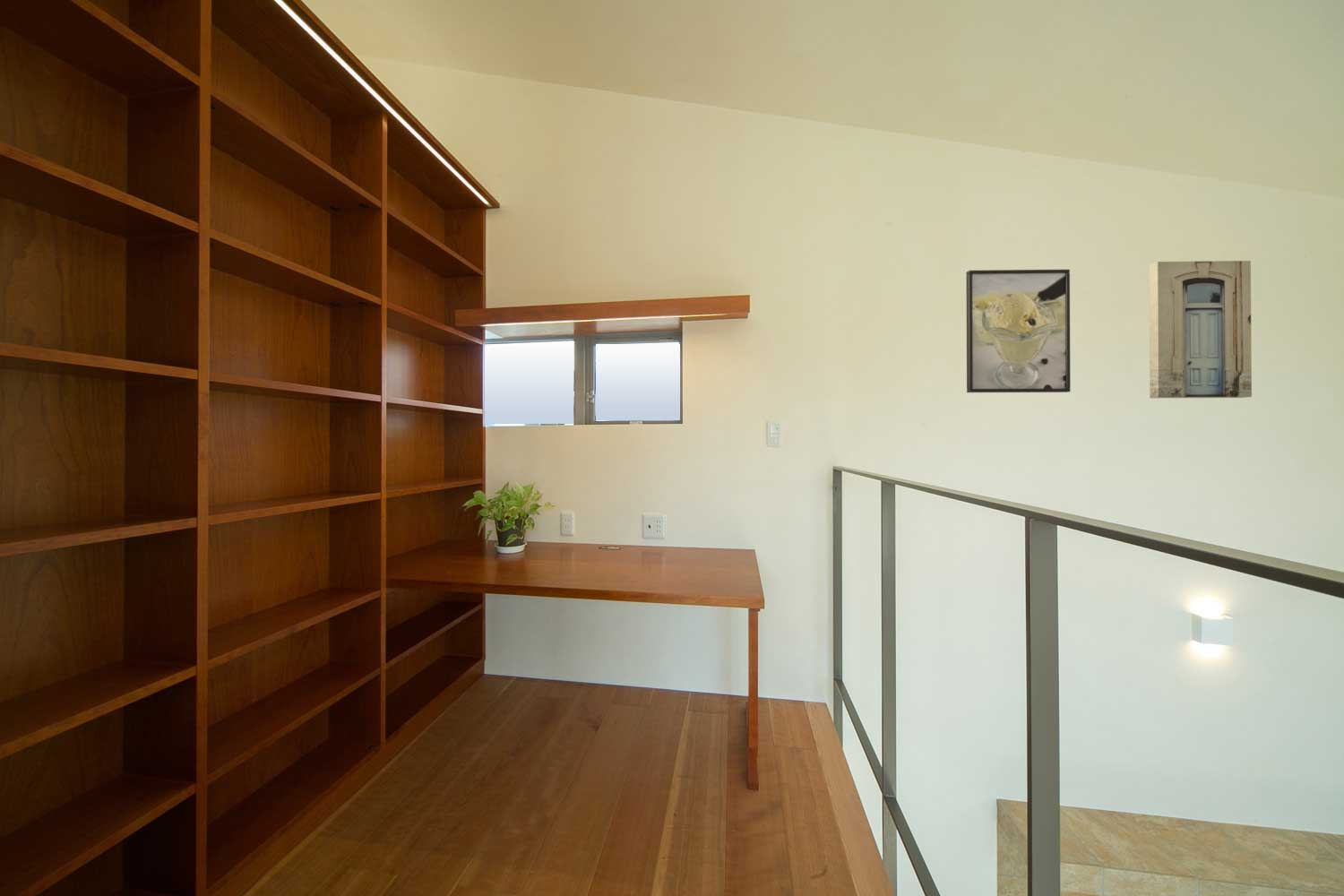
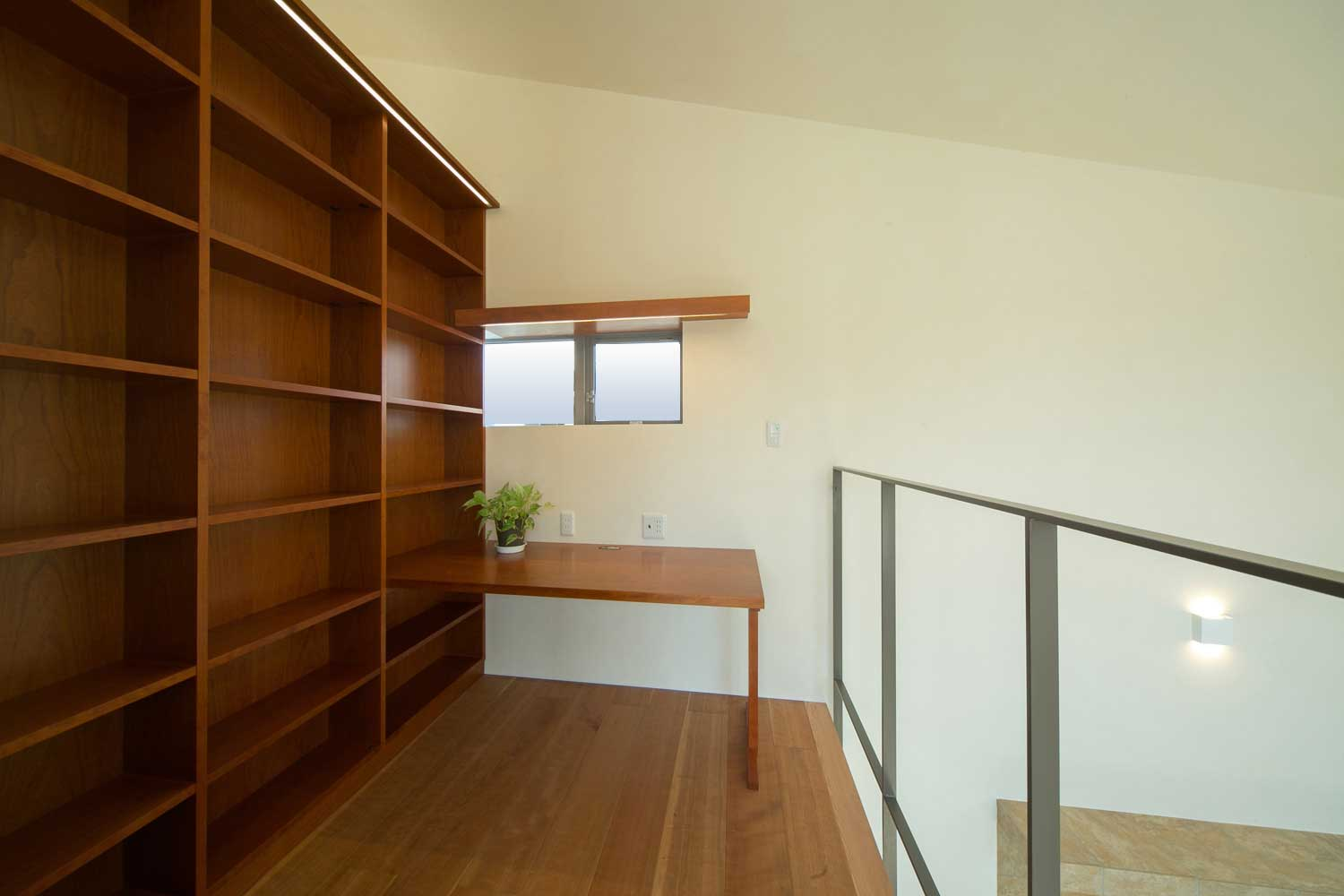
- wall art (1199, 330)
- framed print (1018, 331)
